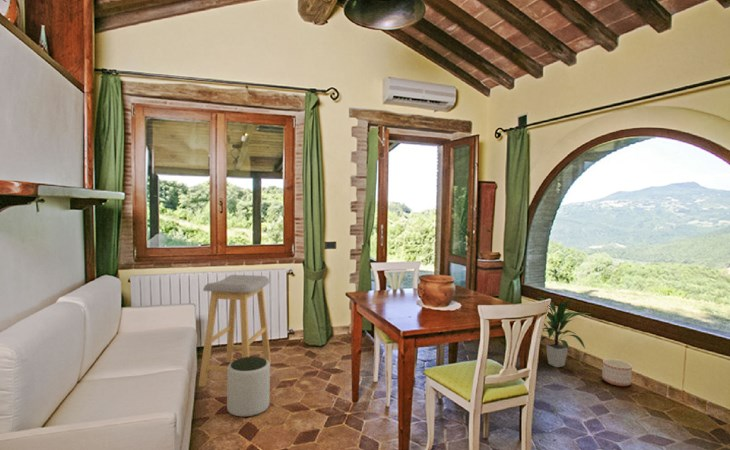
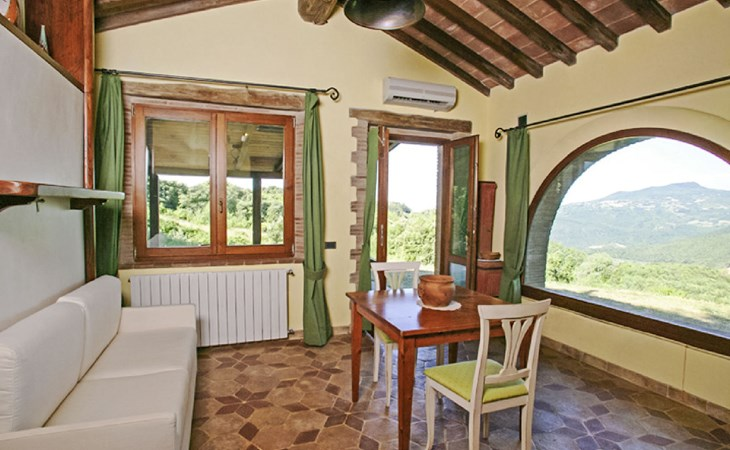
- planter (616, 372)
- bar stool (234, 326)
- plant pot (248, 385)
- indoor plant (554, 329)
